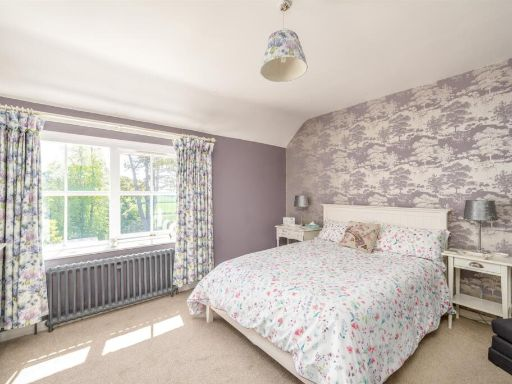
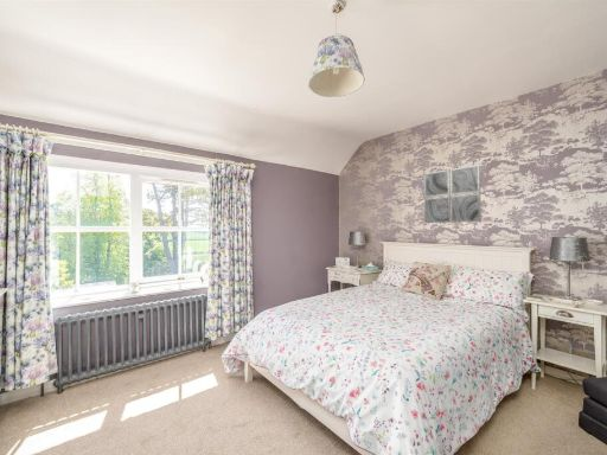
+ wall art (451, 194)
